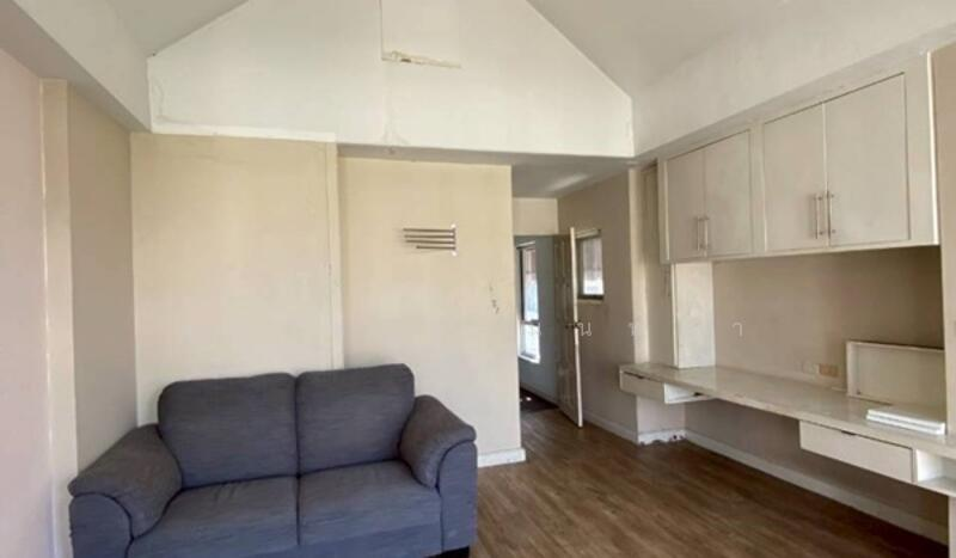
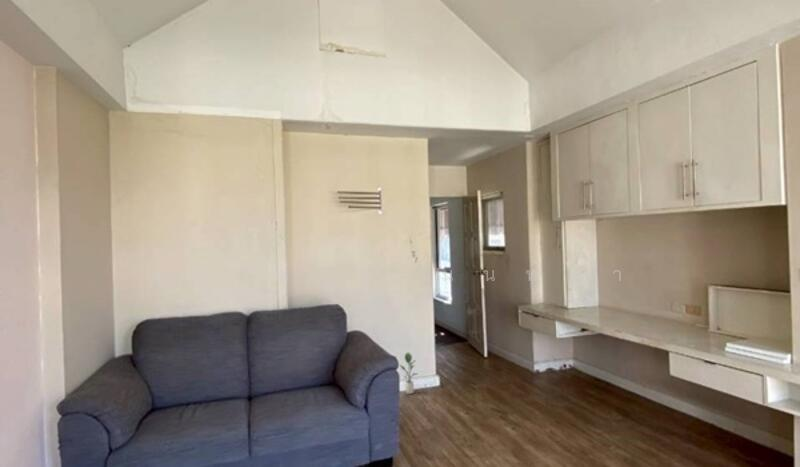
+ potted plant (408, 373)
